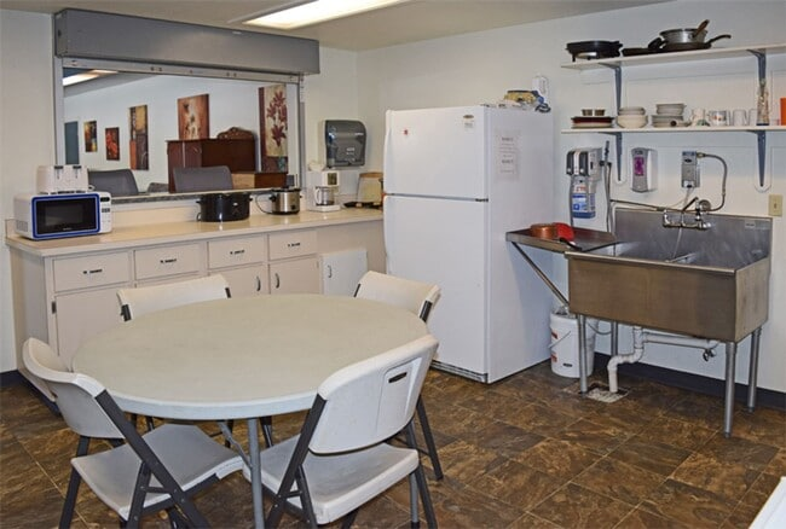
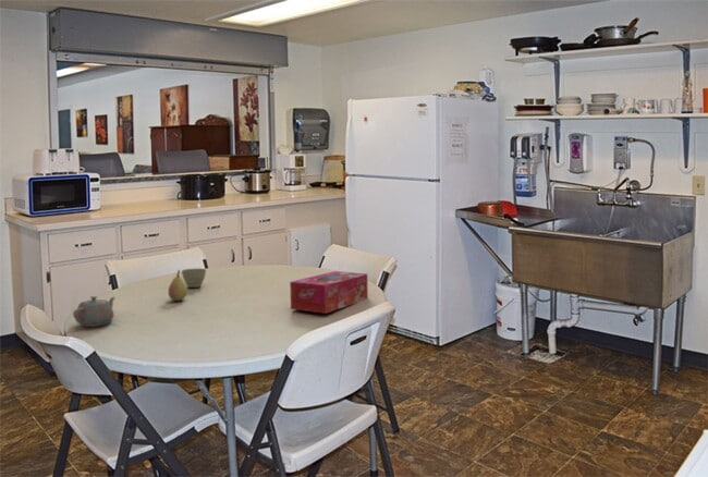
+ tissue box (330, 291)
+ fruit (176, 284)
+ flower pot (194, 278)
+ teapot (95, 309)
